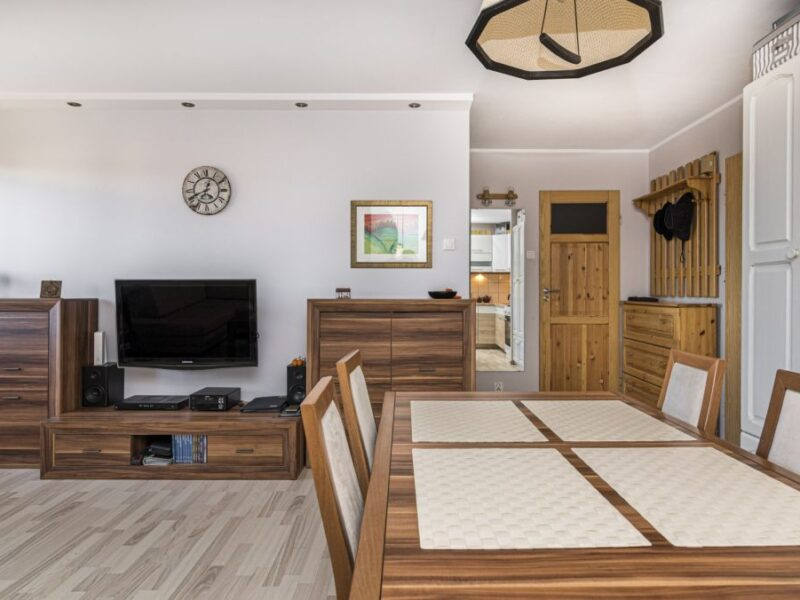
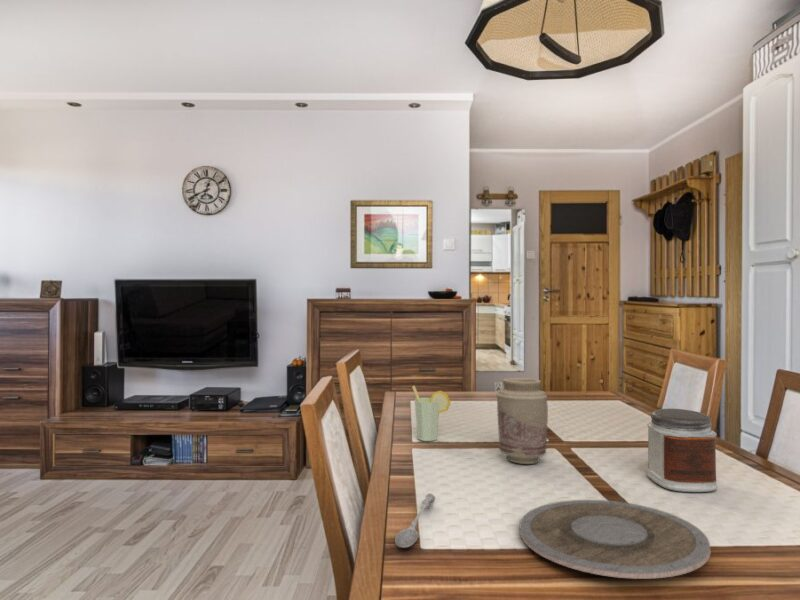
+ cup (430, 413)
+ jar (680, 447)
+ soupspoon (417, 519)
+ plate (608, 531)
+ vase (521, 419)
